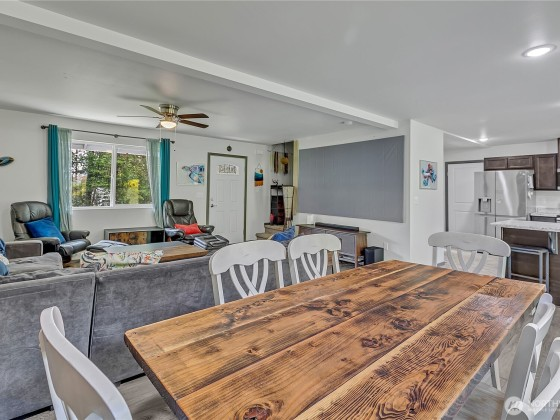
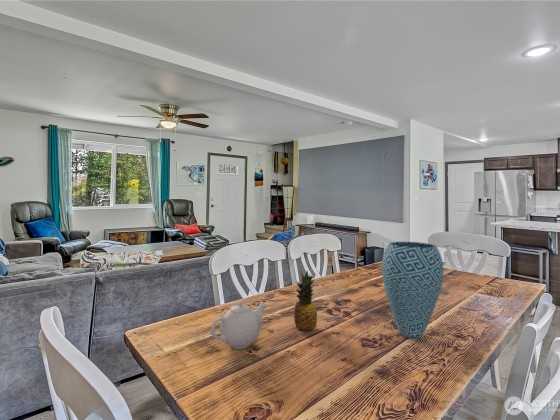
+ vase (411, 289)
+ teapot (240, 322)
+ fruit (305, 299)
